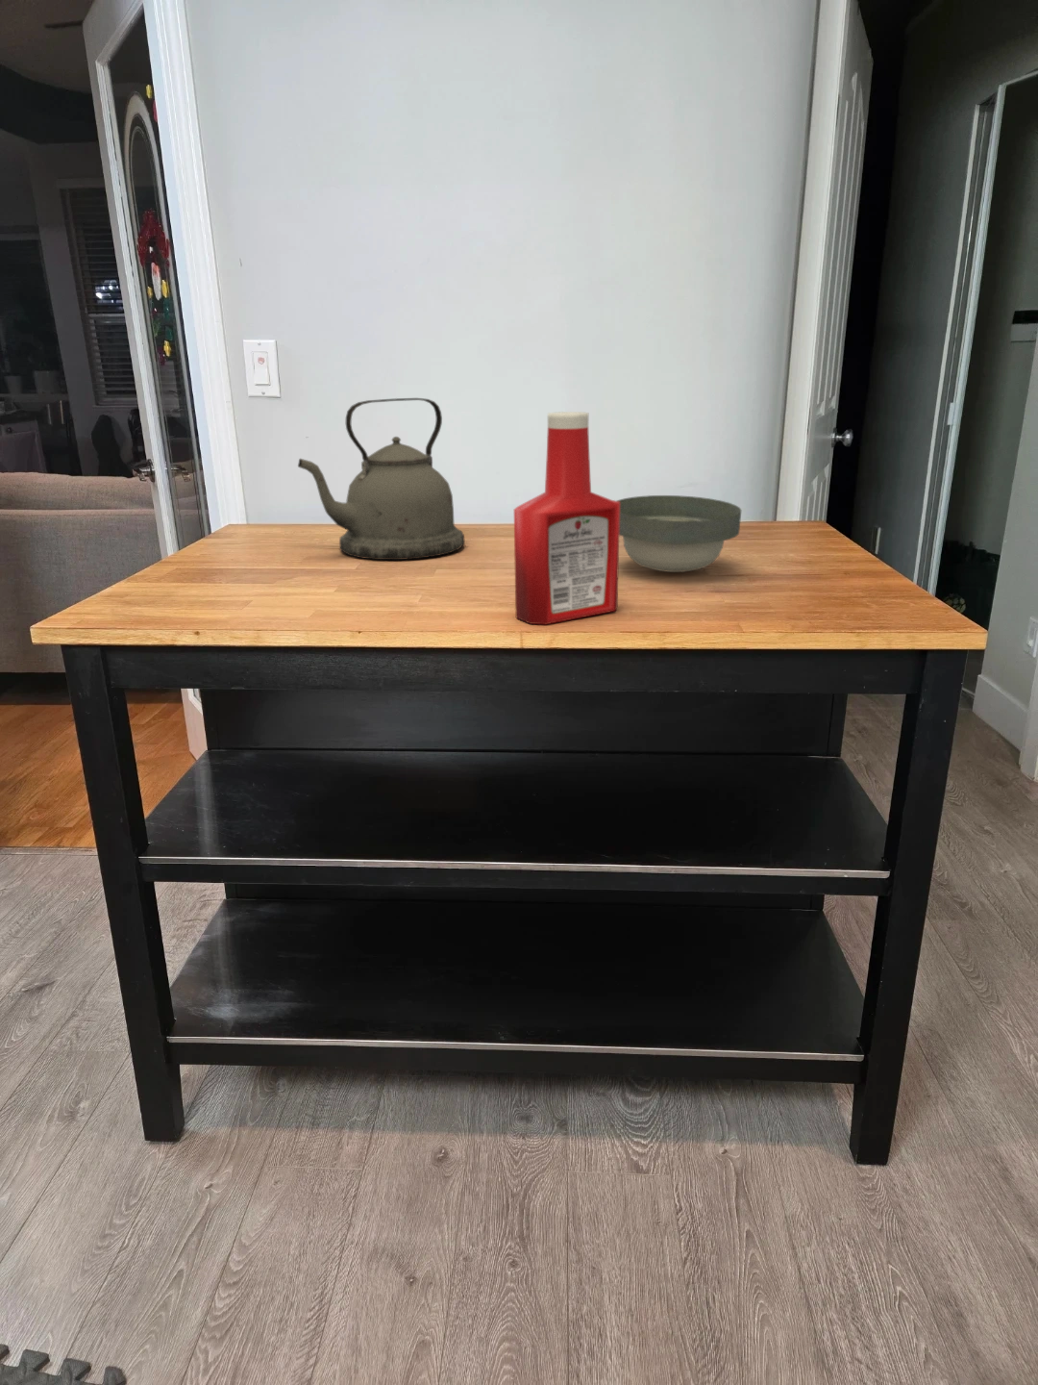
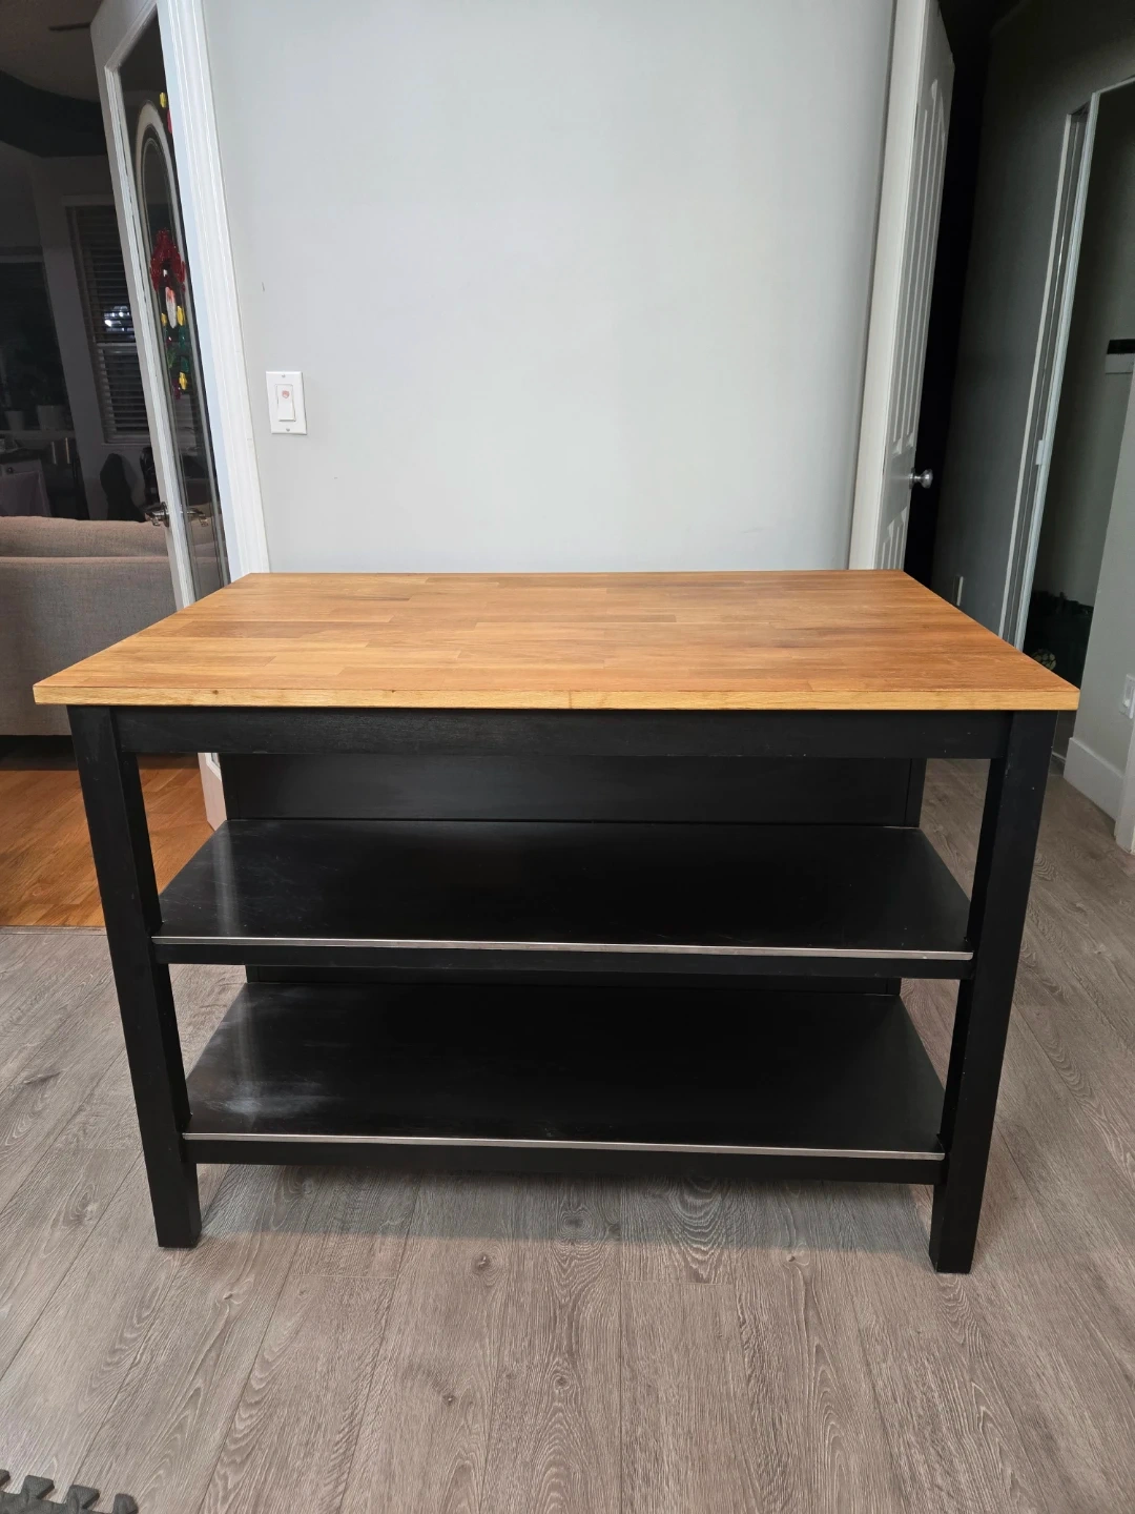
- kettle (393, 477)
- soap bottle (567, 517)
- bowl (673, 537)
